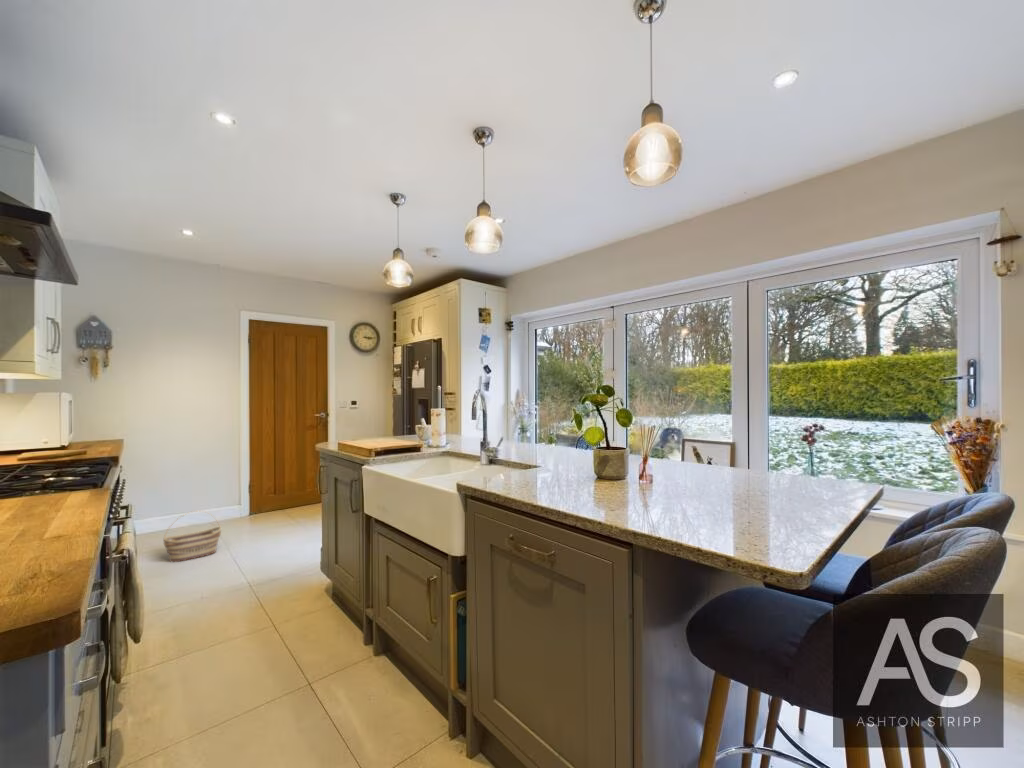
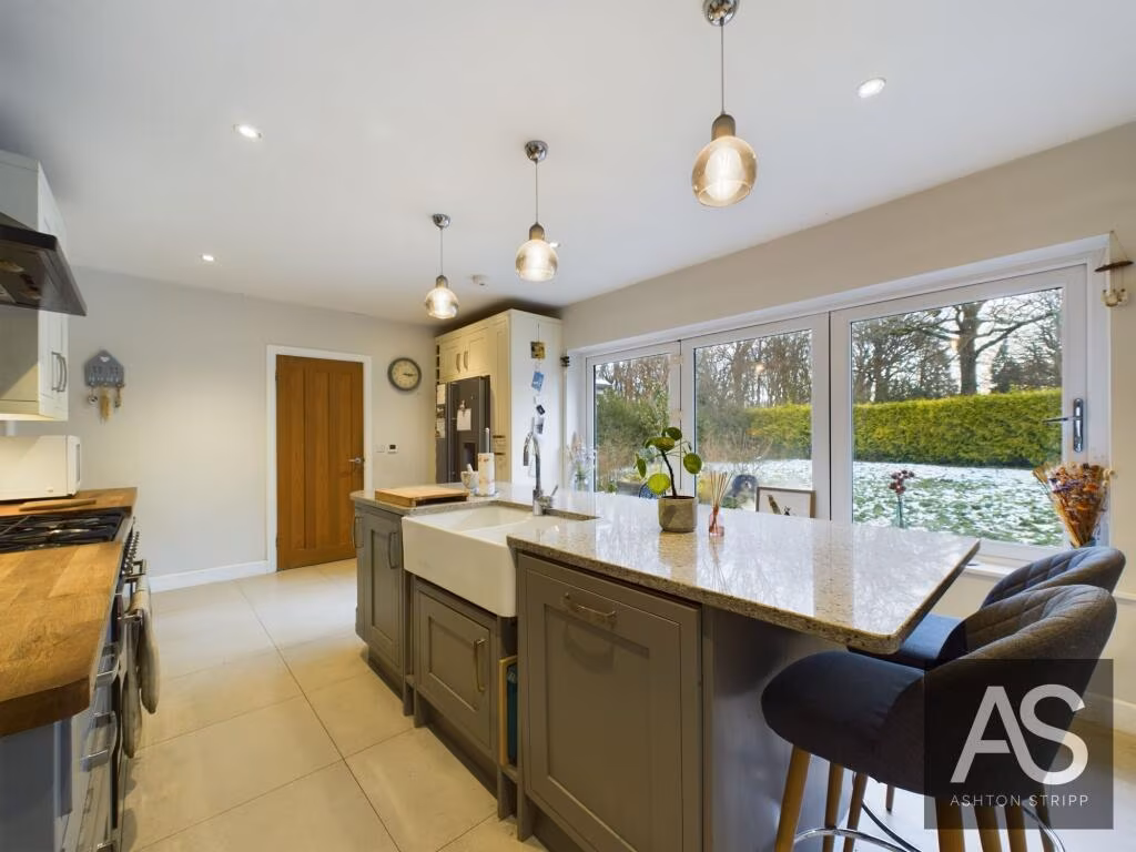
- basket (193, 533)
